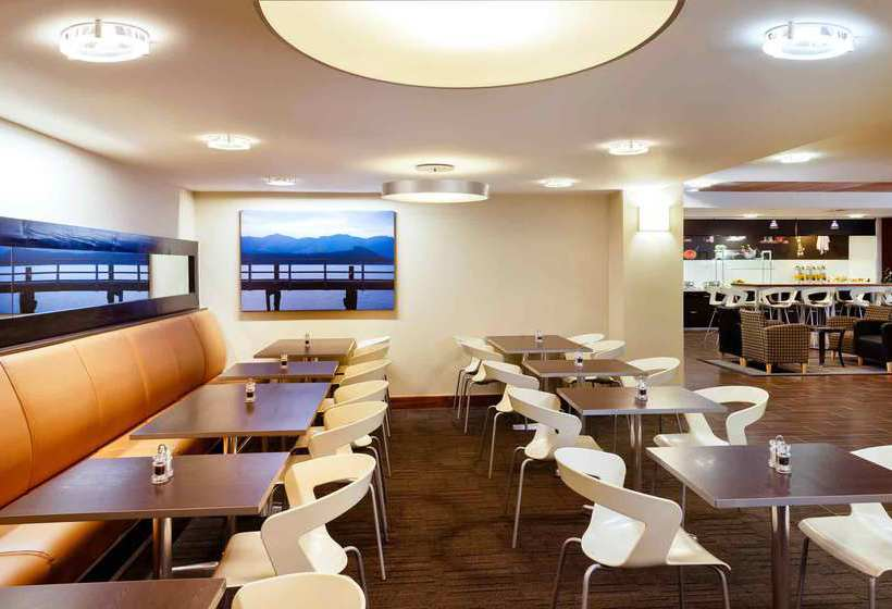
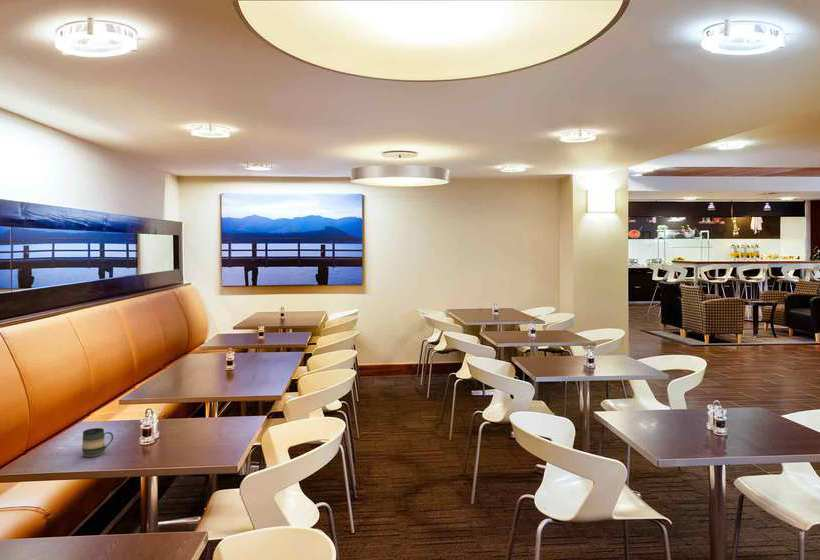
+ mug (98, 442)
